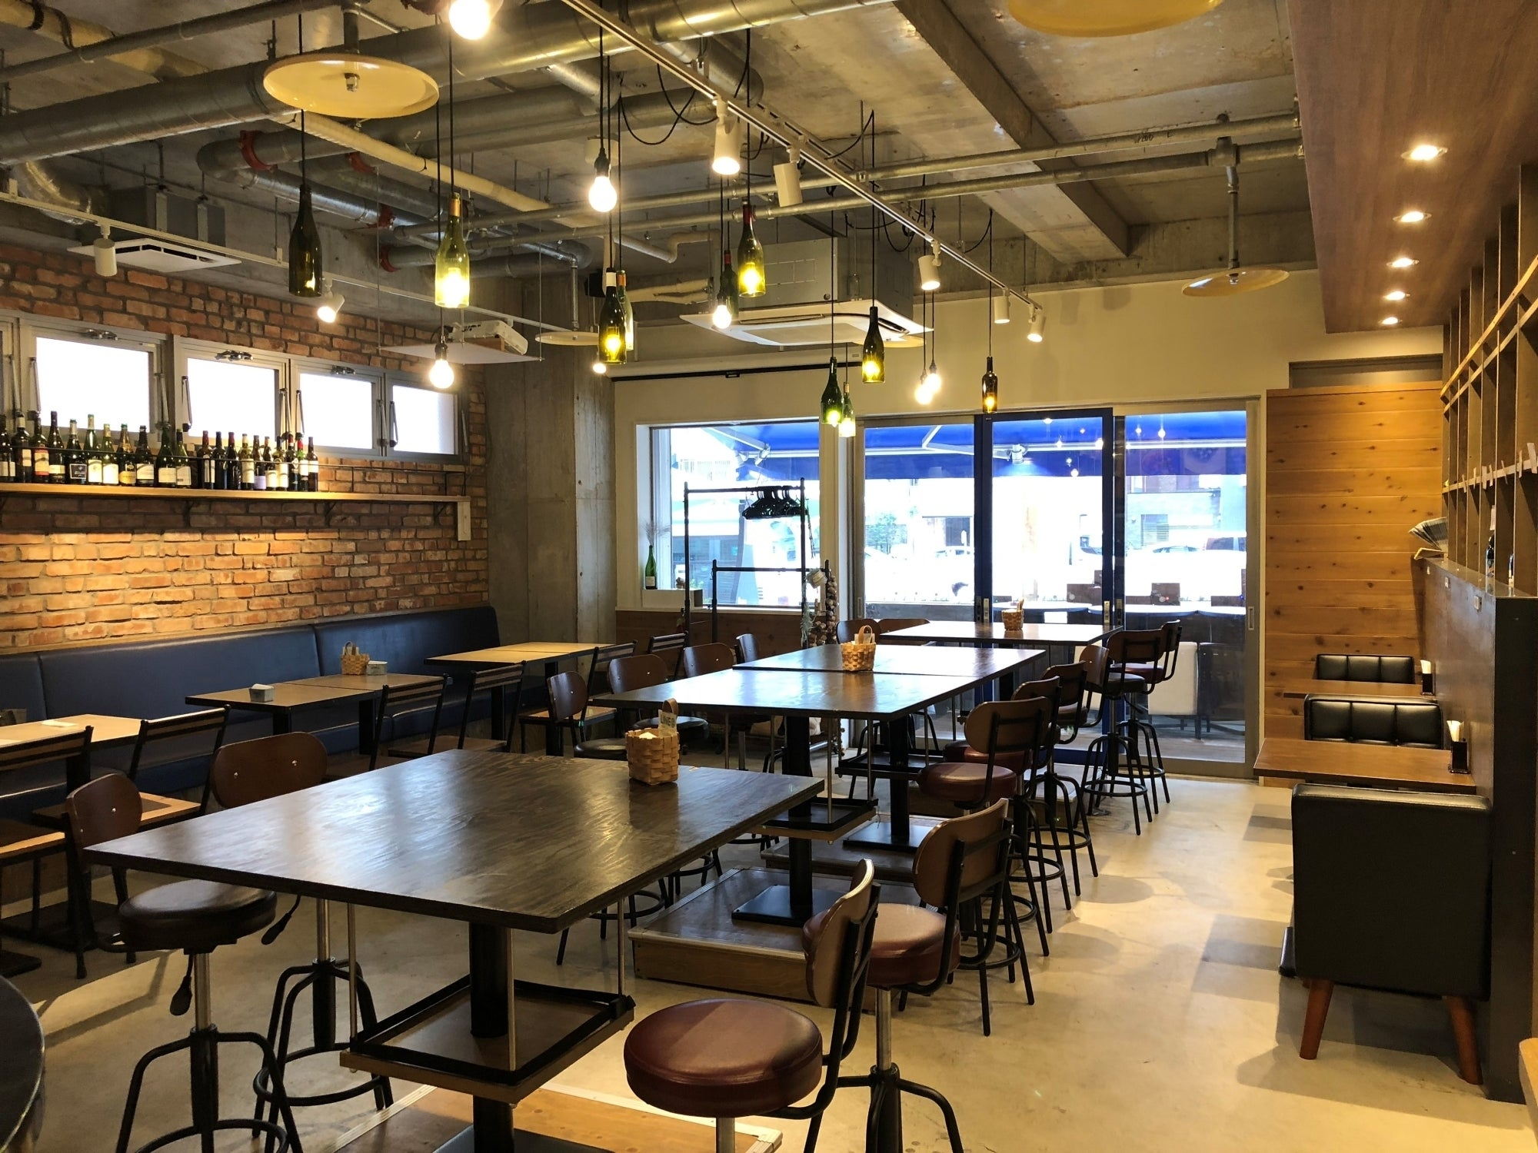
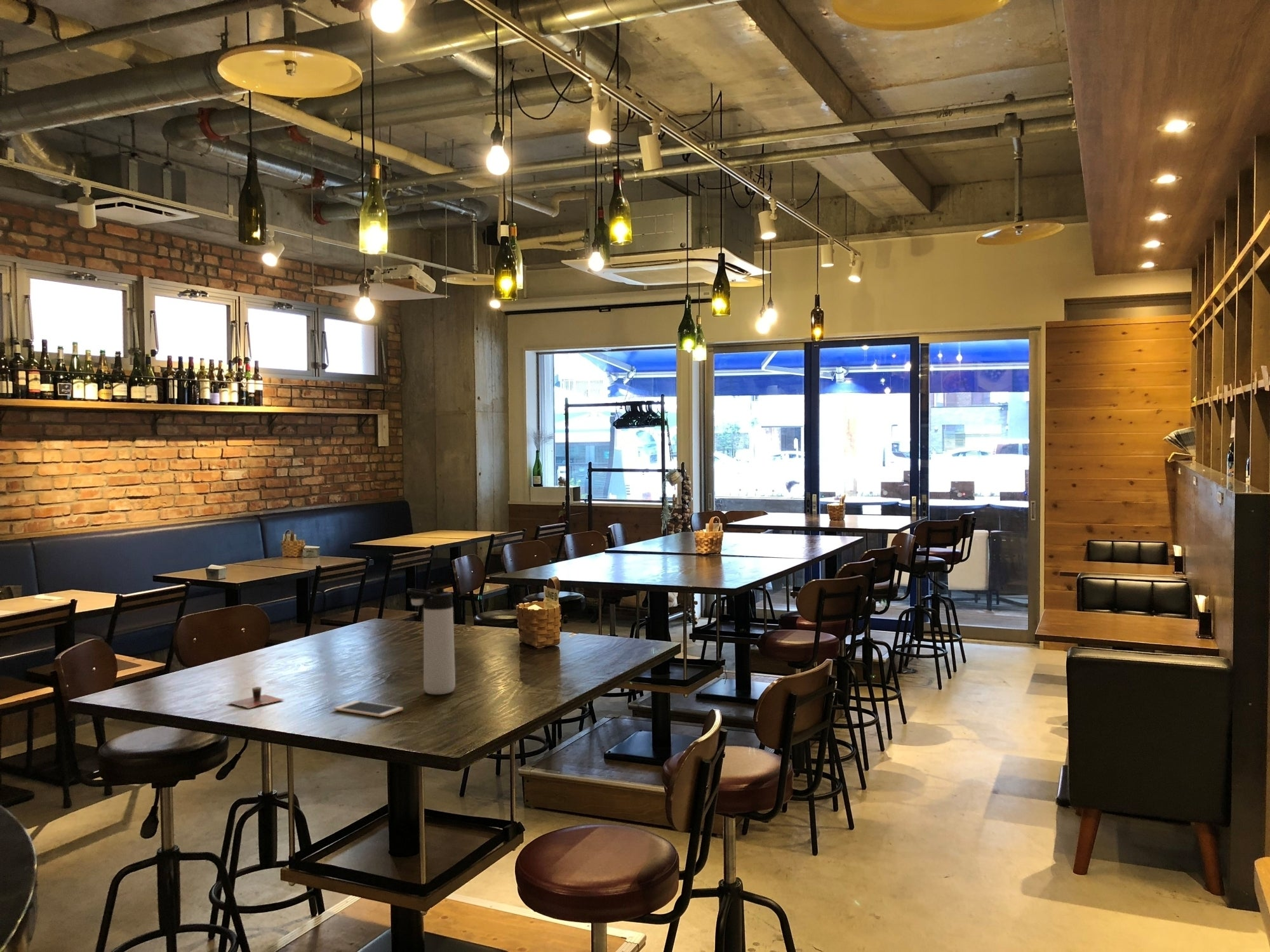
+ cell phone (368, 708)
+ thermos bottle (431, 640)
+ cup (256, 695)
